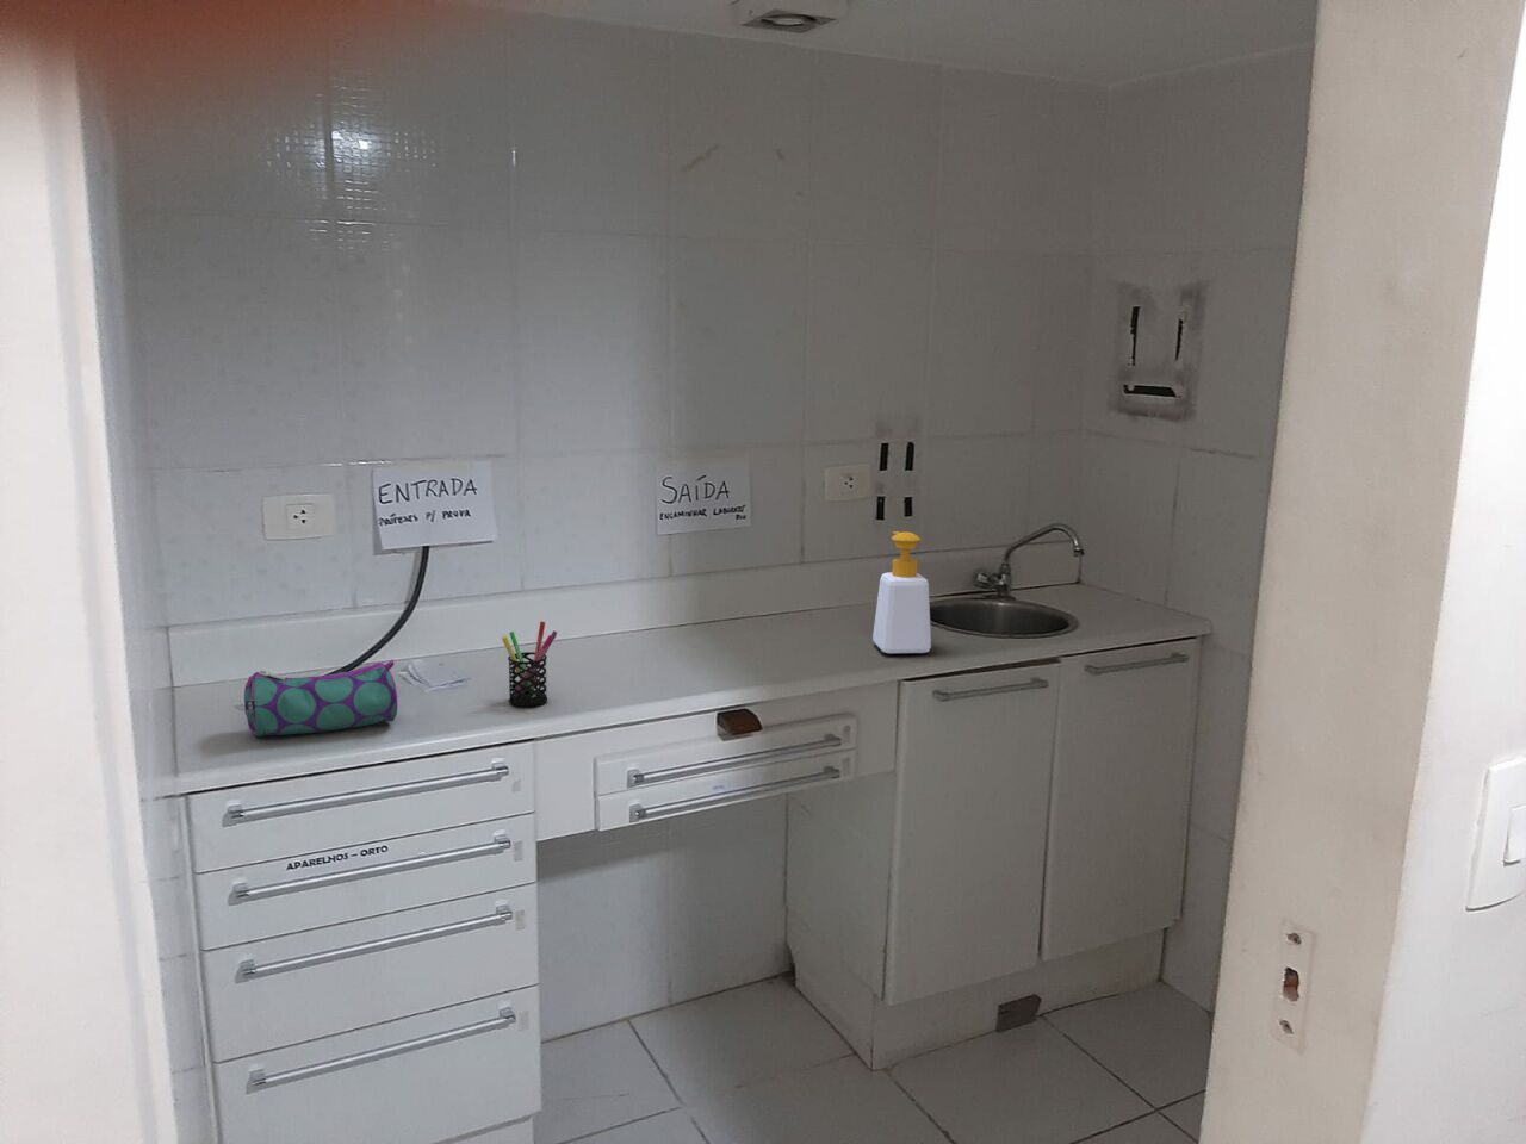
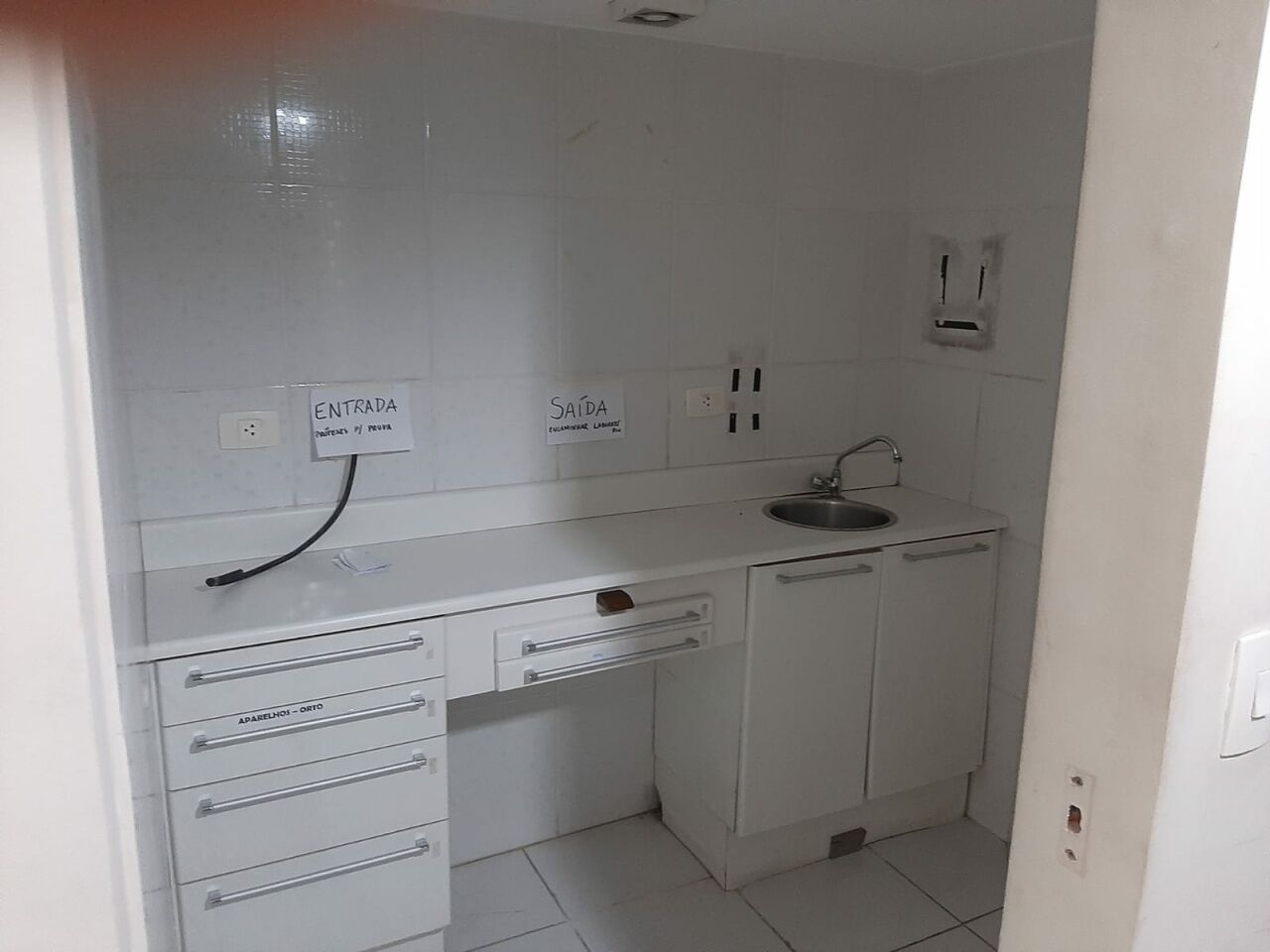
- pencil case (322, 697)
- soap bottle (900, 589)
- pen holder (526, 661)
